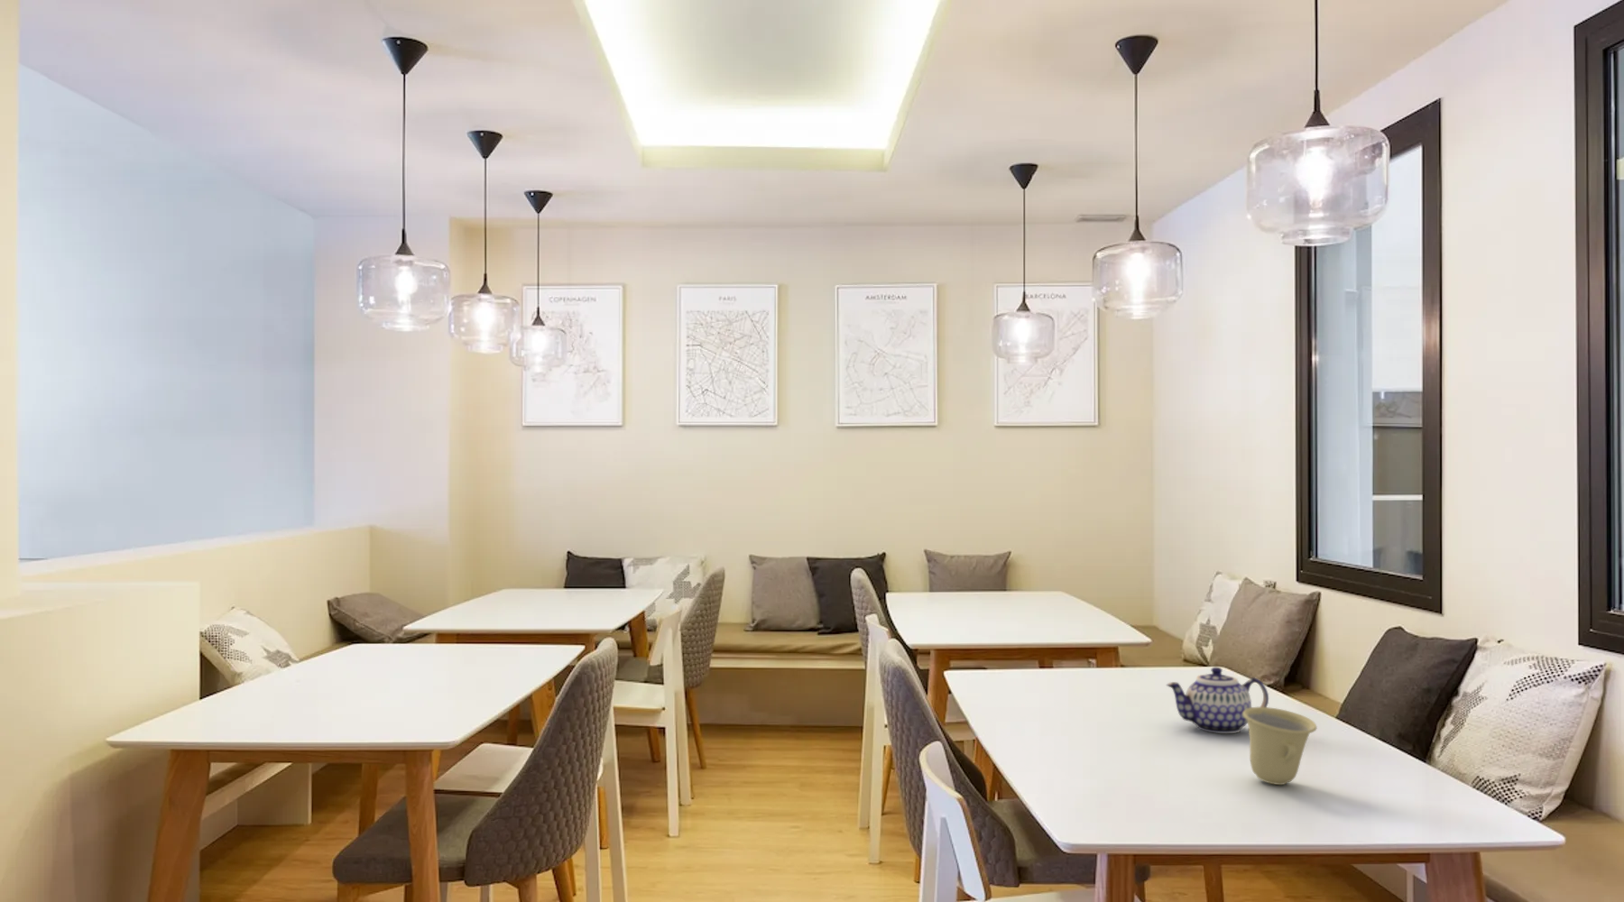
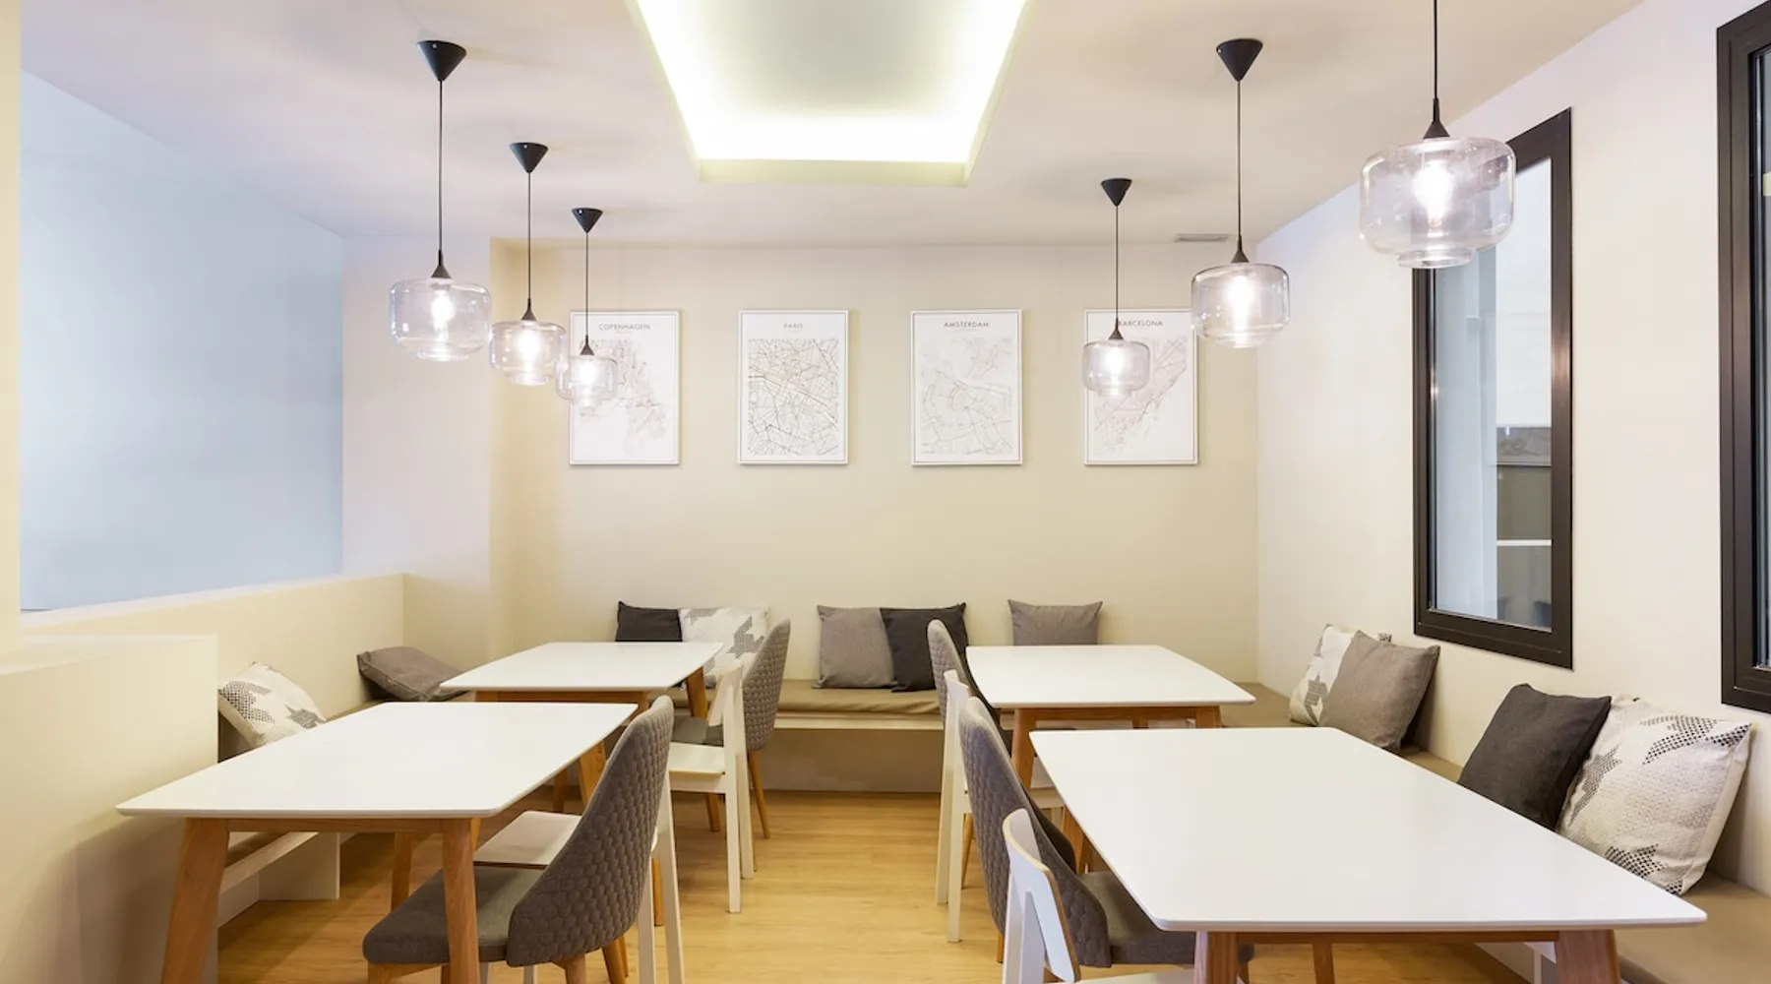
- cup (1280, 748)
- teapot (1217, 698)
